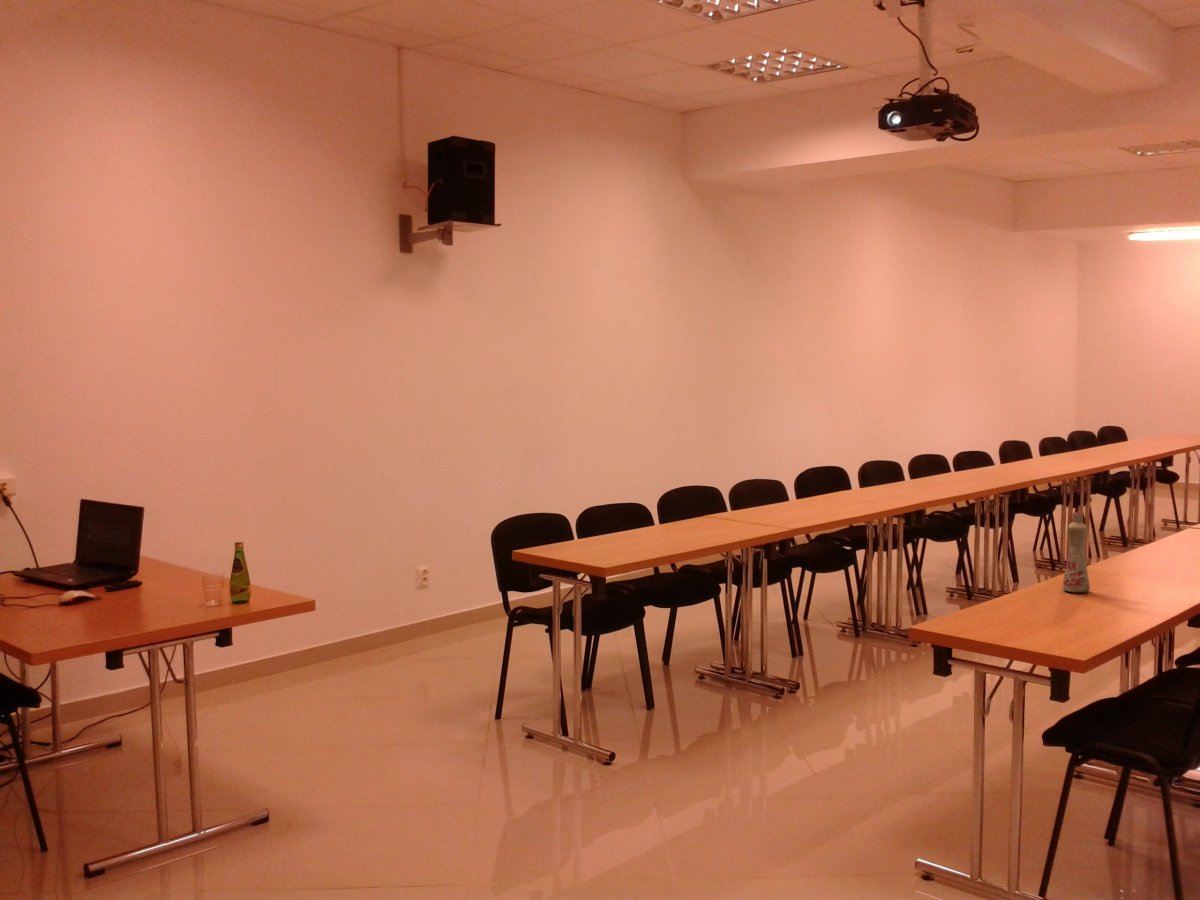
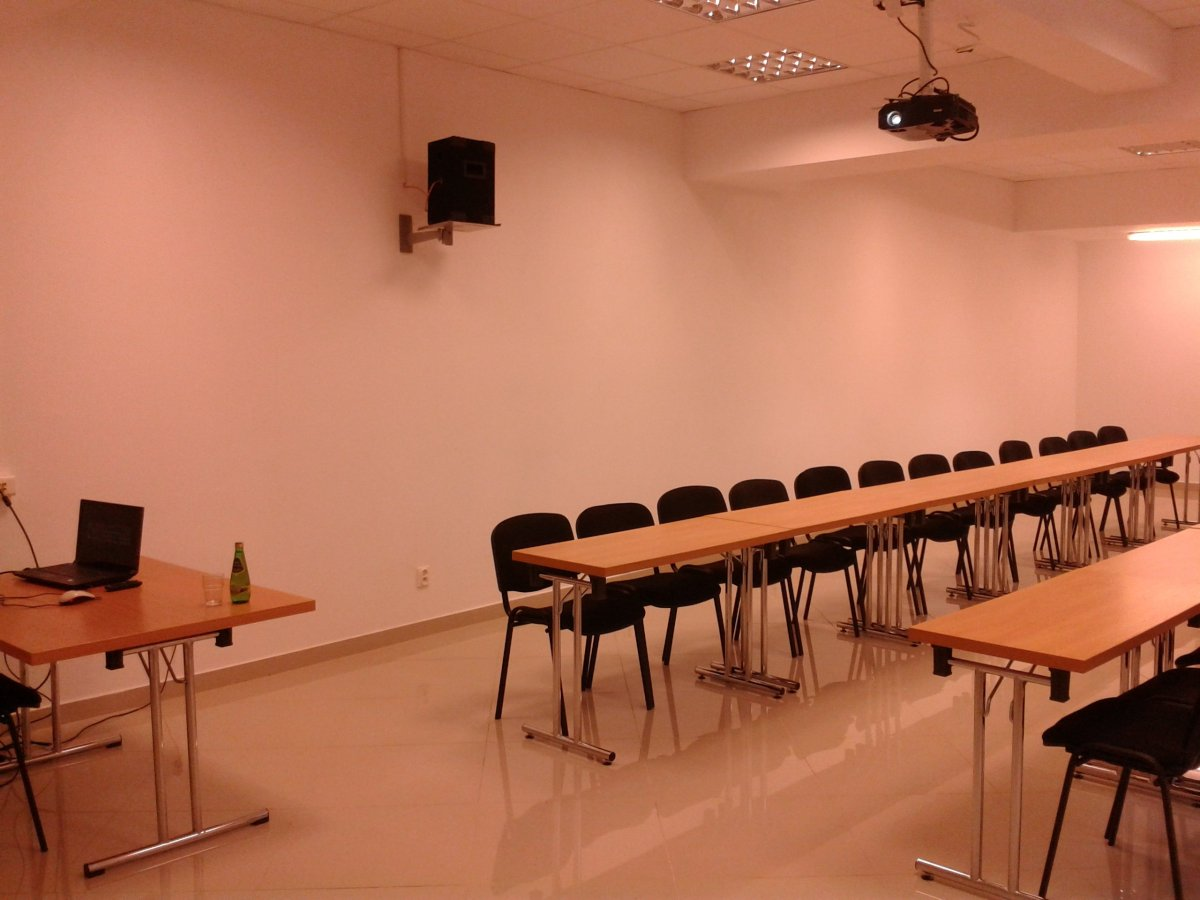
- bottle (1077, 551)
